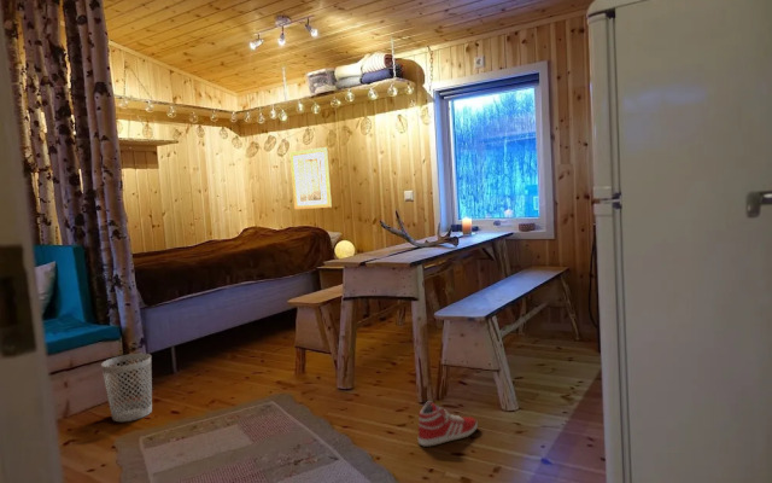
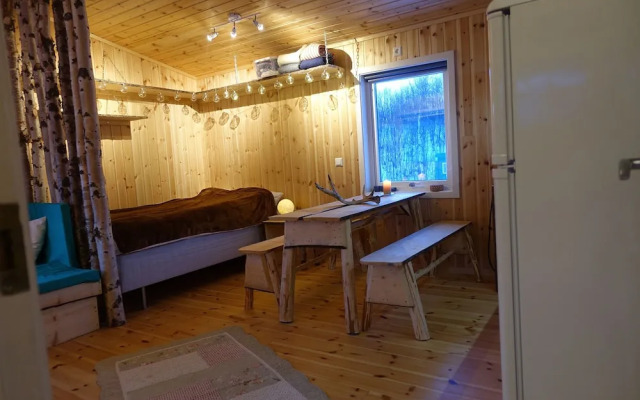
- wall art (310, 179)
- wastebasket (128, 388)
- sneaker (448, 418)
